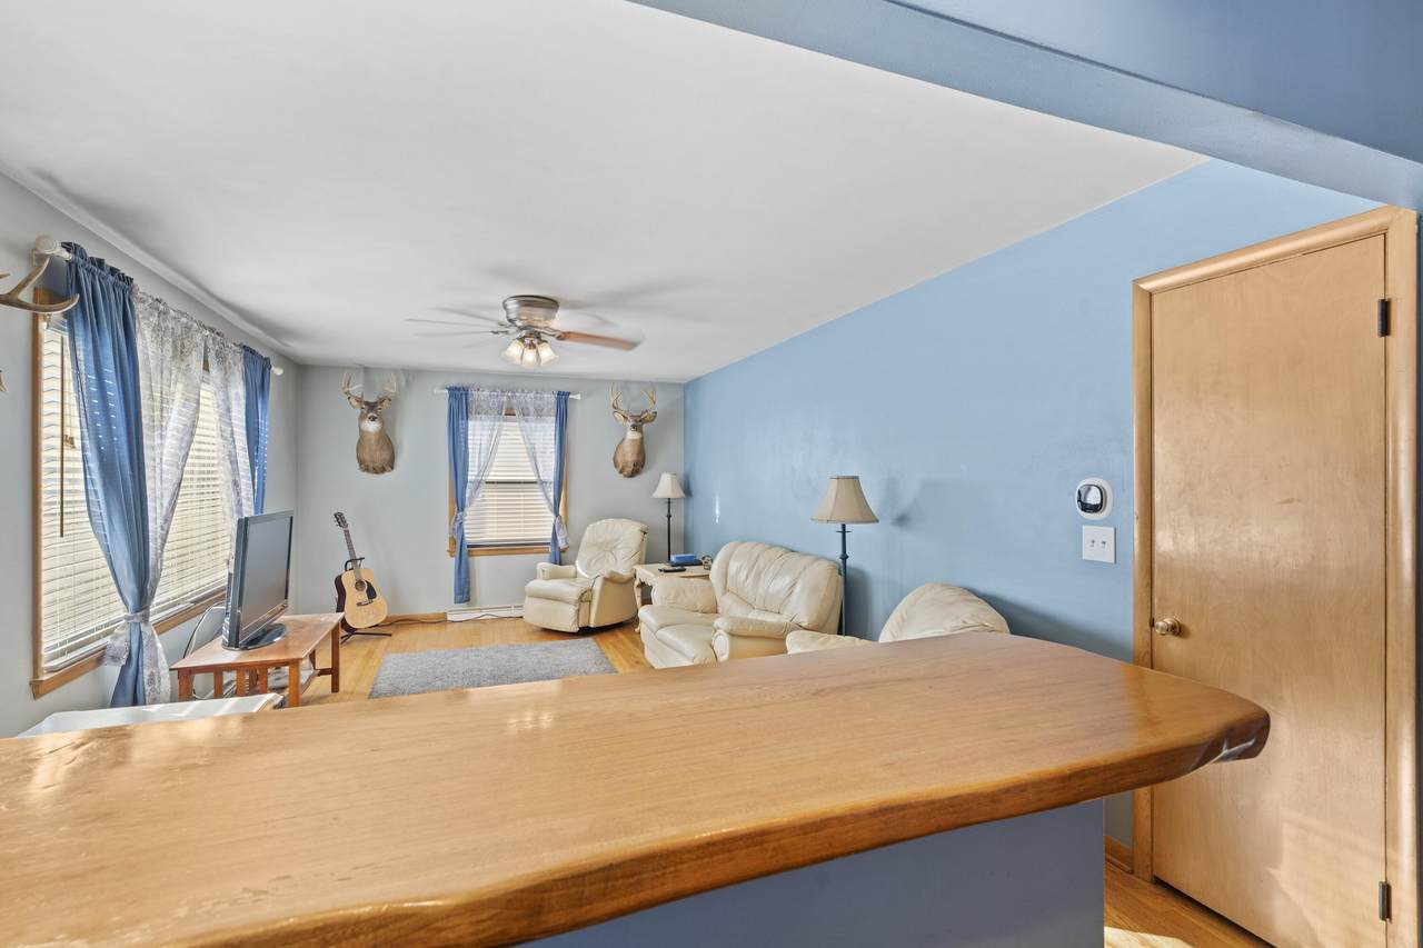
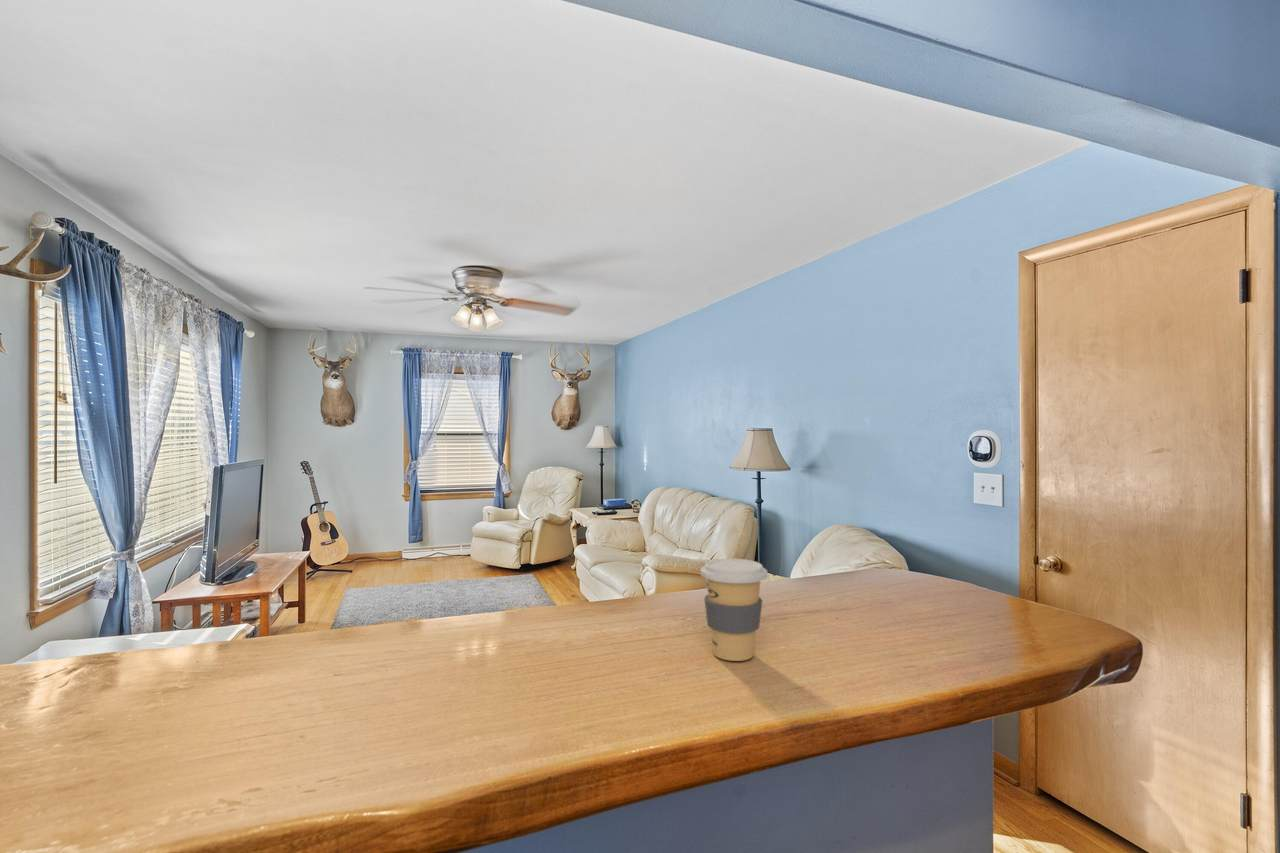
+ coffee cup (733, 608)
